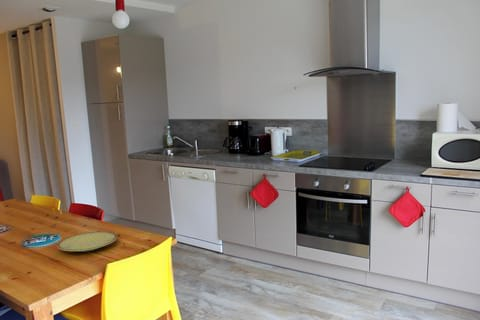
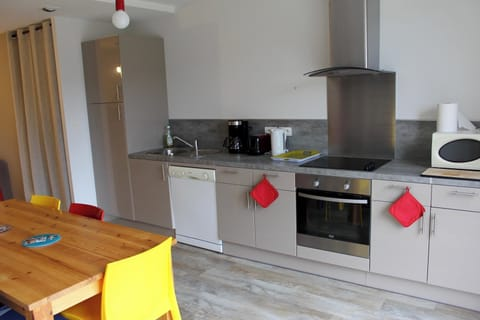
- plate (88, 243)
